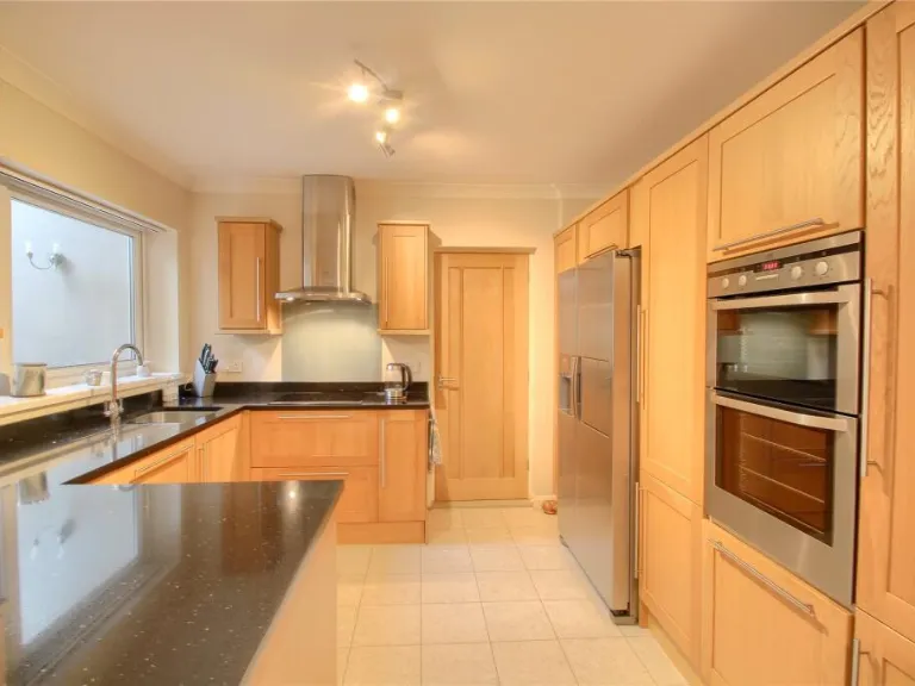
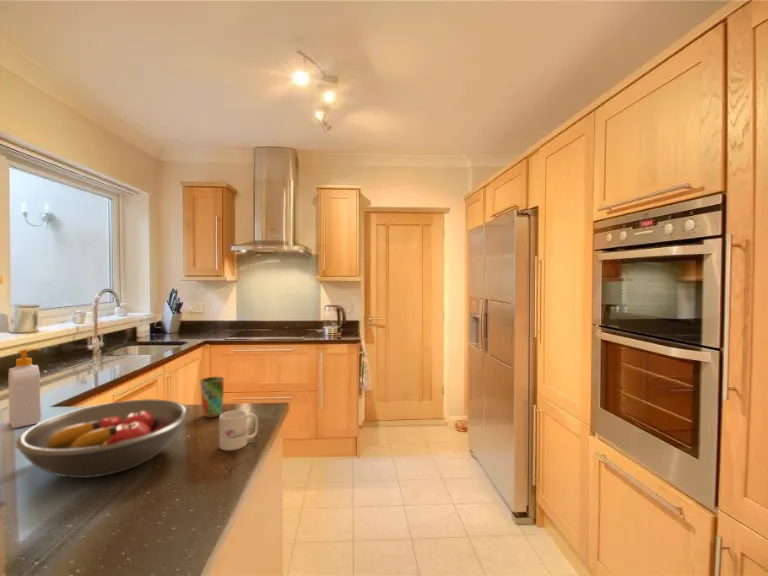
+ cup (212, 397)
+ fruit bowl (112, 435)
+ mug (239, 428)
+ soap bottle (25, 385)
